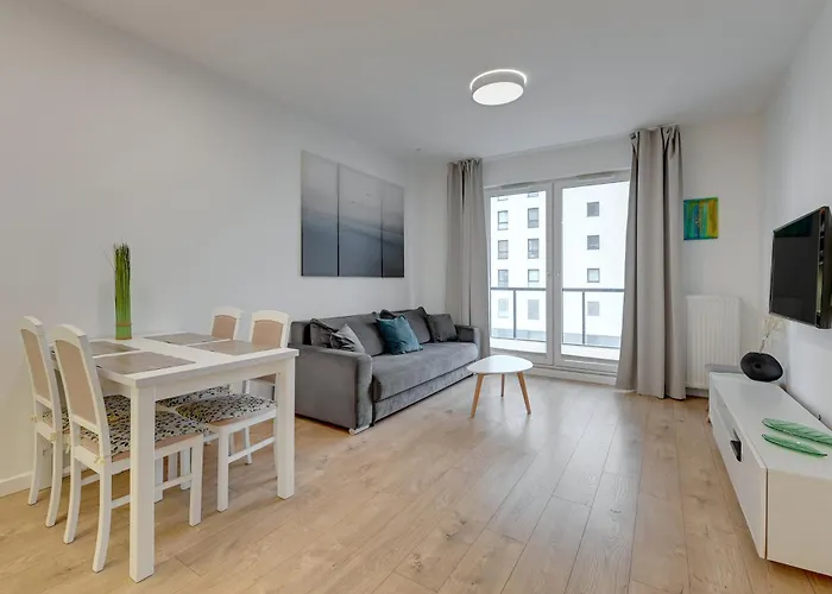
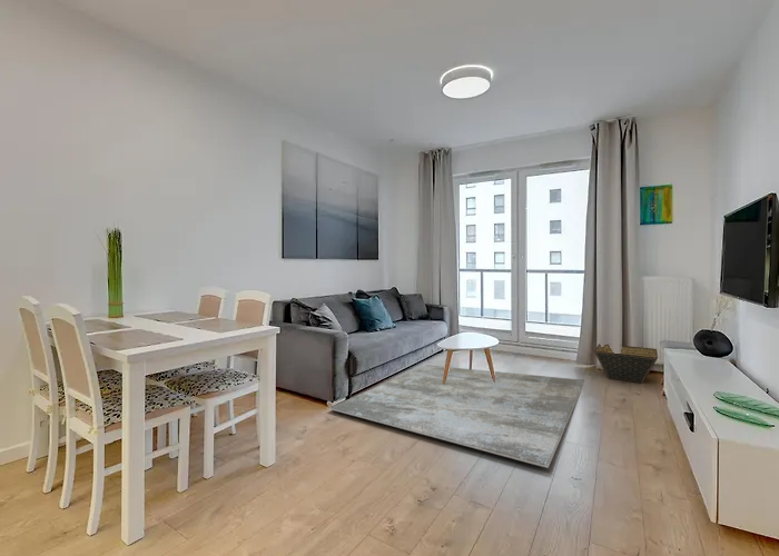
+ rug (482, 385)
+ basket (625, 363)
